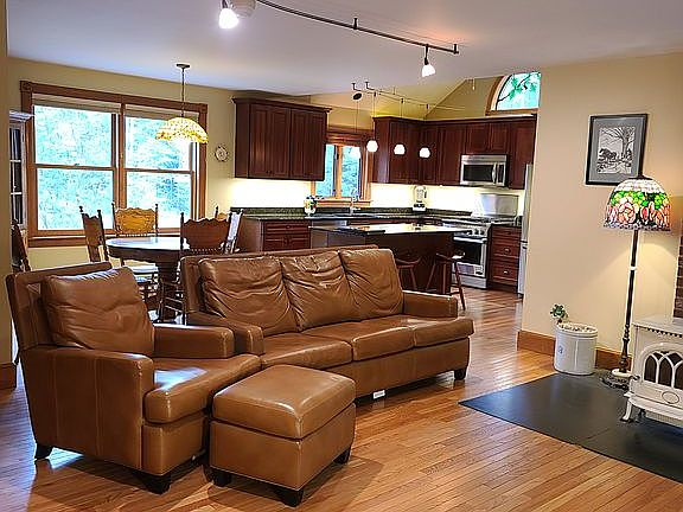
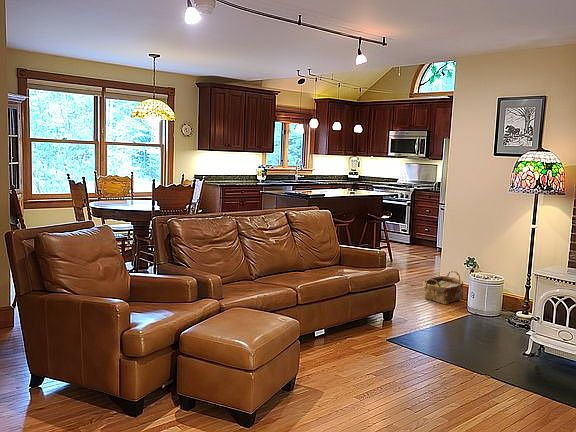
+ woven basket (443, 286)
